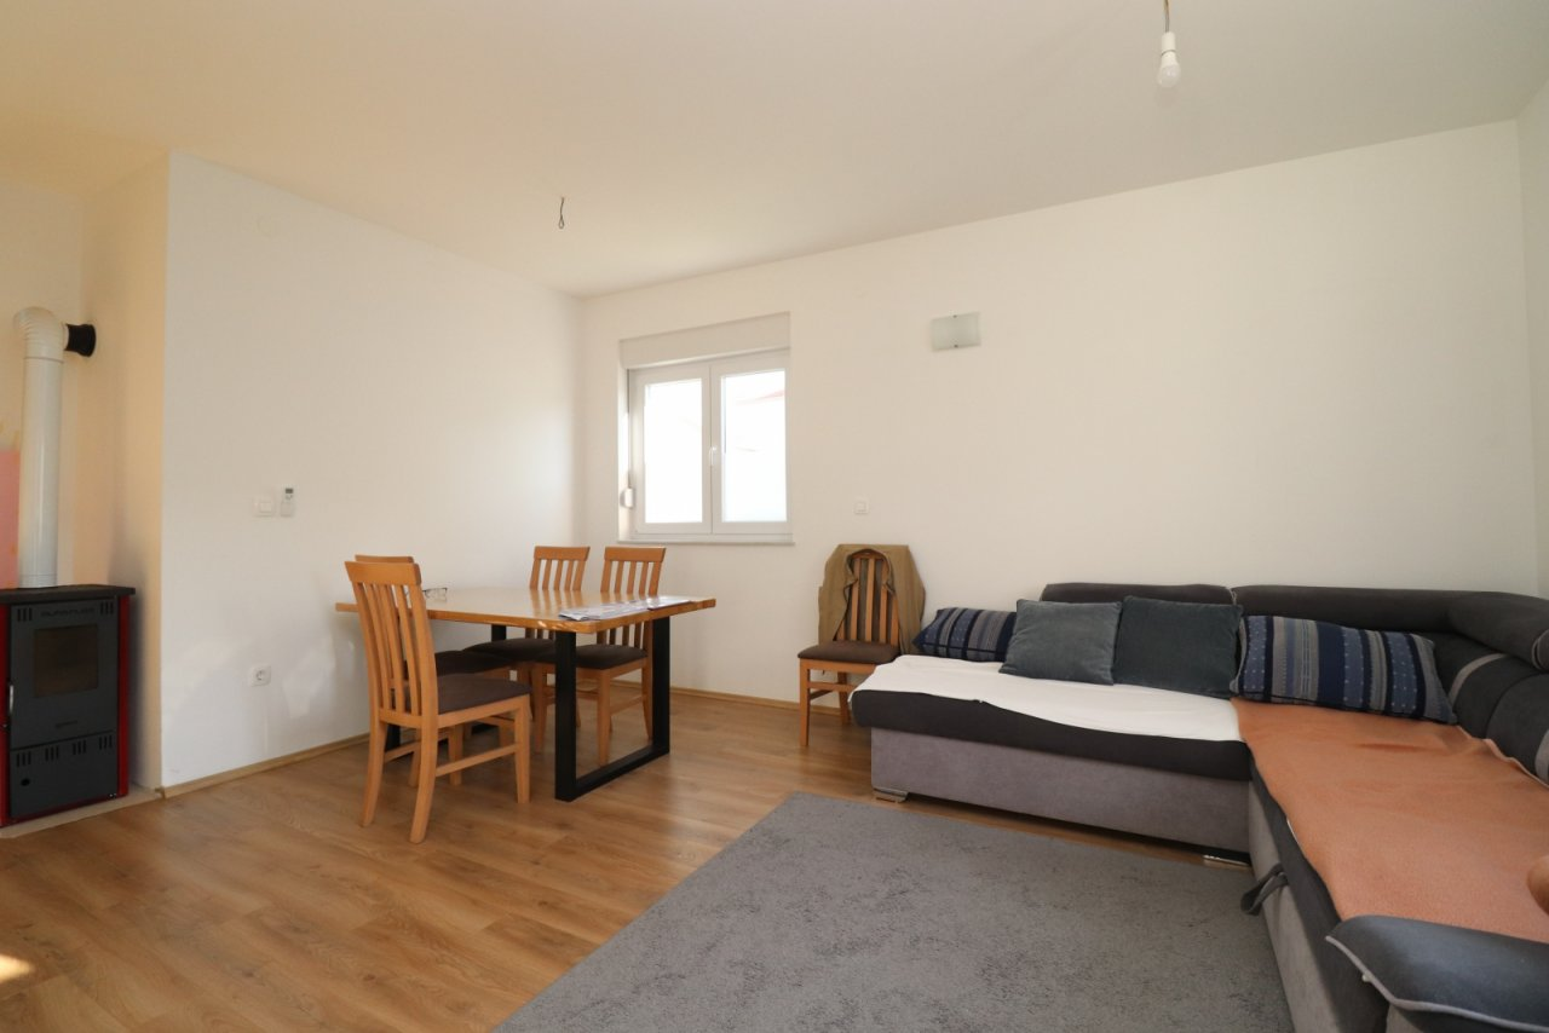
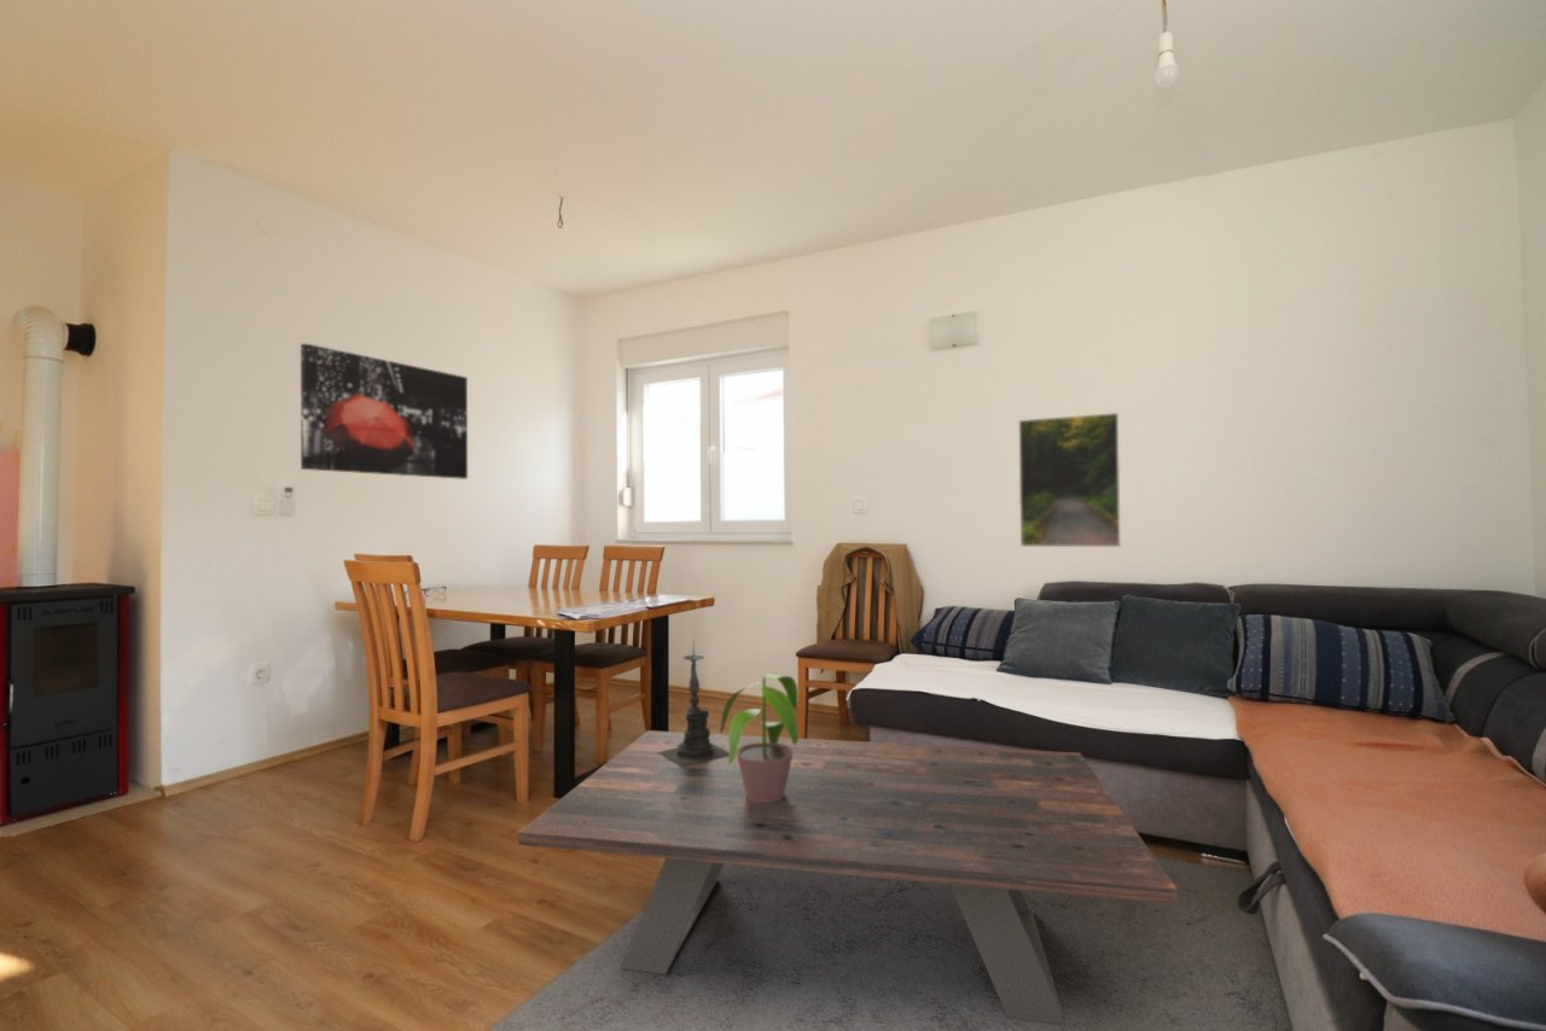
+ wall art (393, 418)
+ candle holder (694, 695)
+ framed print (1068, 482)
+ coffee table (837, 861)
+ potted plant (763, 734)
